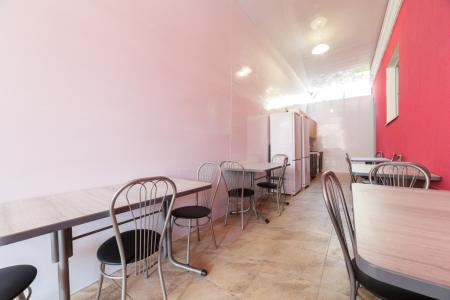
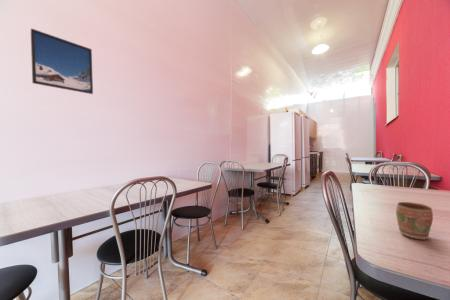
+ mug (416, 220)
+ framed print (64, 64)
